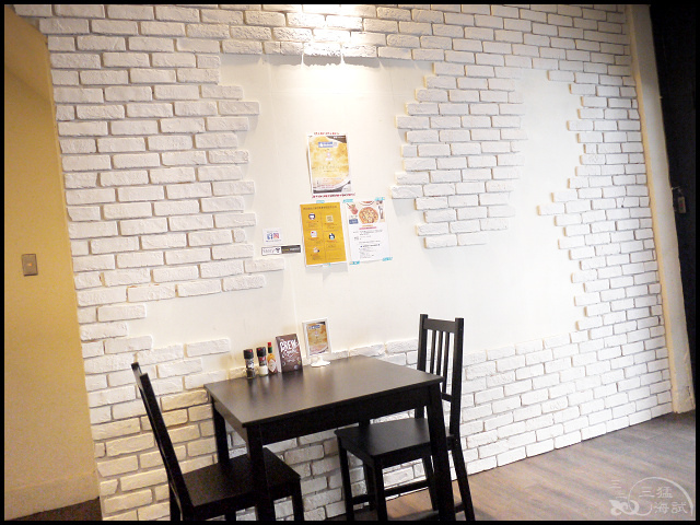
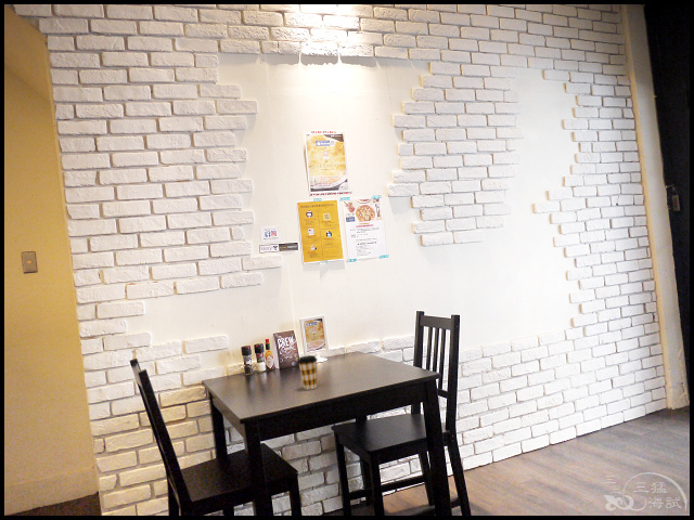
+ coffee cup (308, 372)
